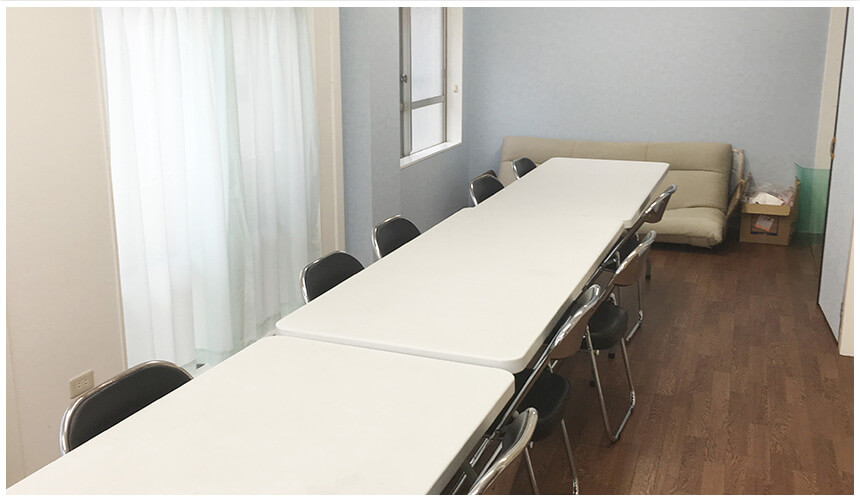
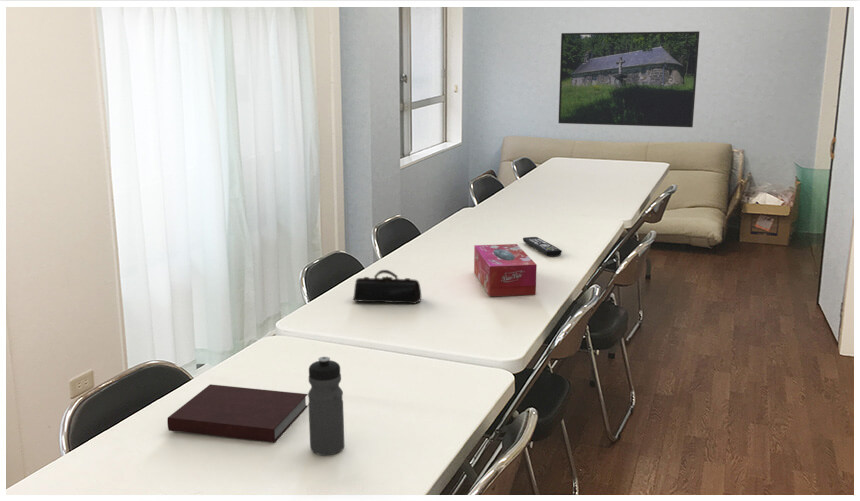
+ pencil case (387, 284)
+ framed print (625, 79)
+ remote control (541, 246)
+ tissue box (503, 268)
+ water bottle (325, 403)
+ notebook (240, 411)
